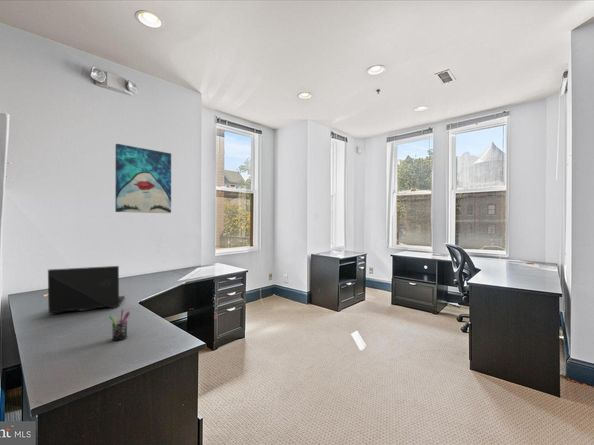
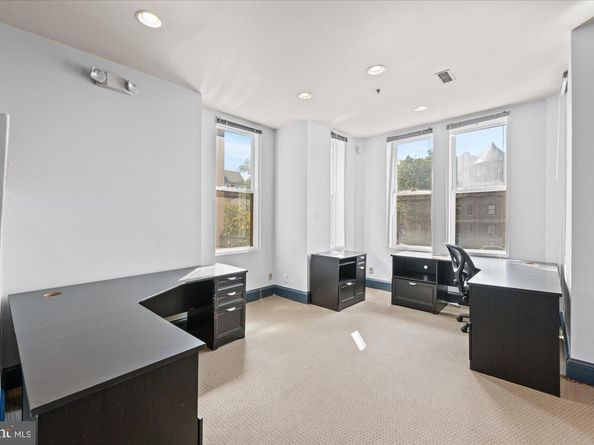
- laptop (90, 285)
- pen holder (118, 324)
- wall art (145, 180)
